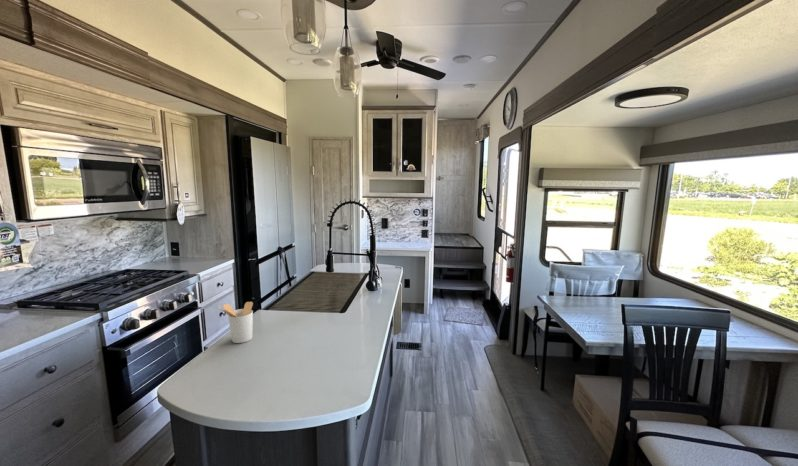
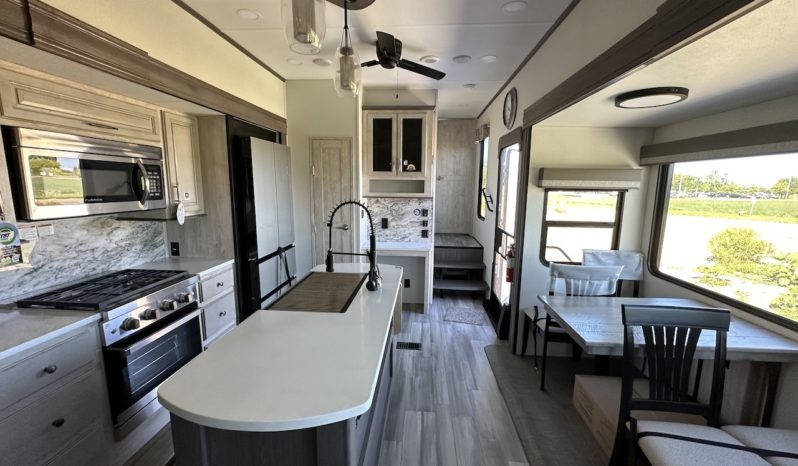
- utensil holder (236, 321)
